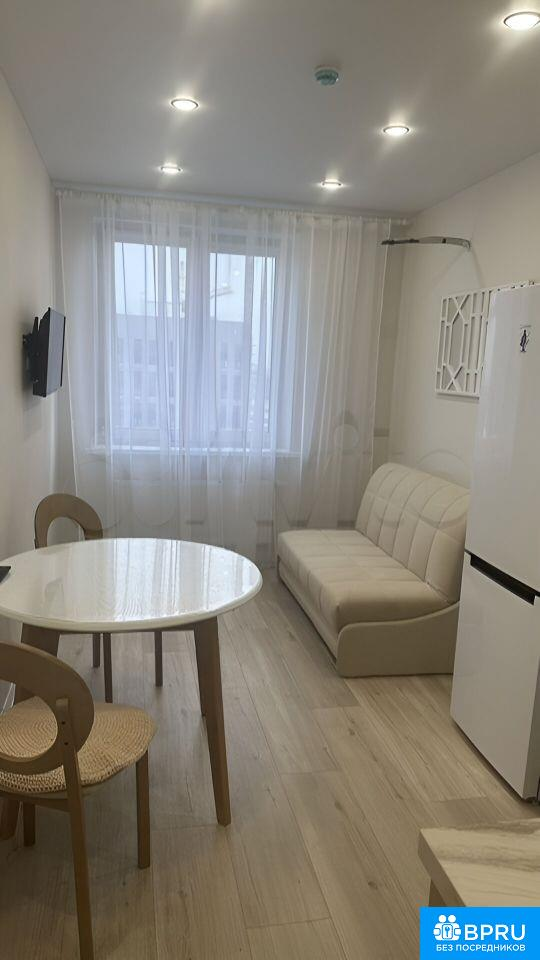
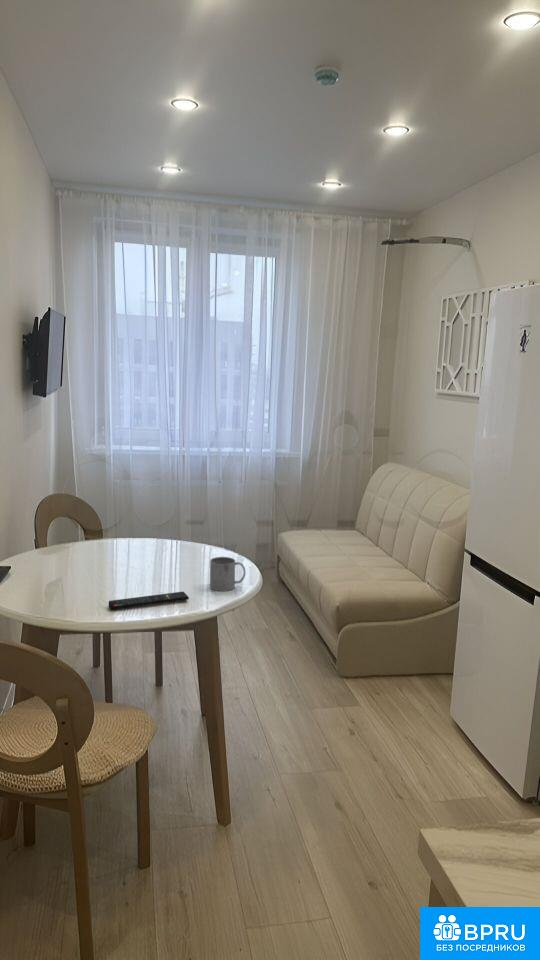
+ mug (227, 573)
+ remote control (148, 601)
